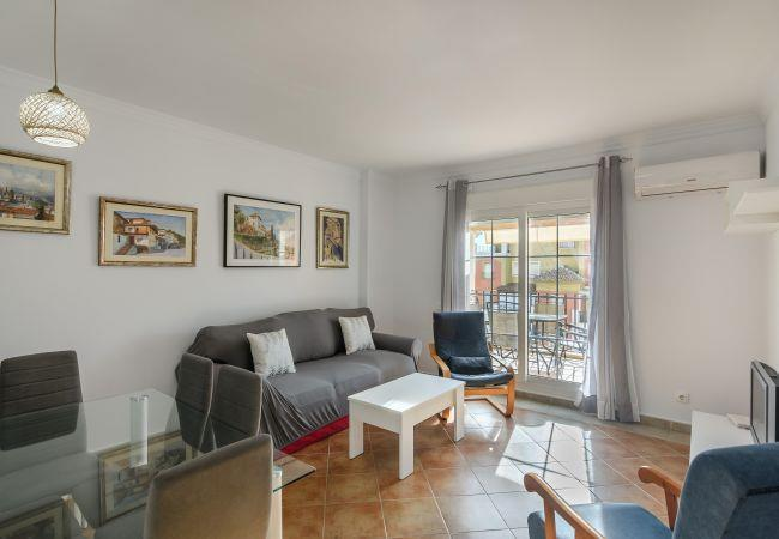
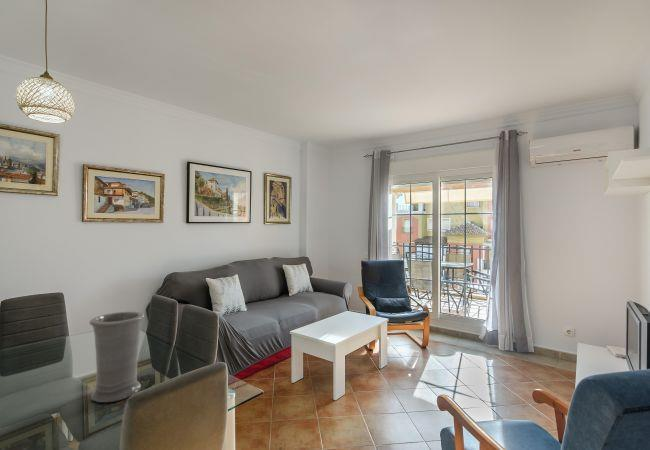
+ vase (117, 354)
